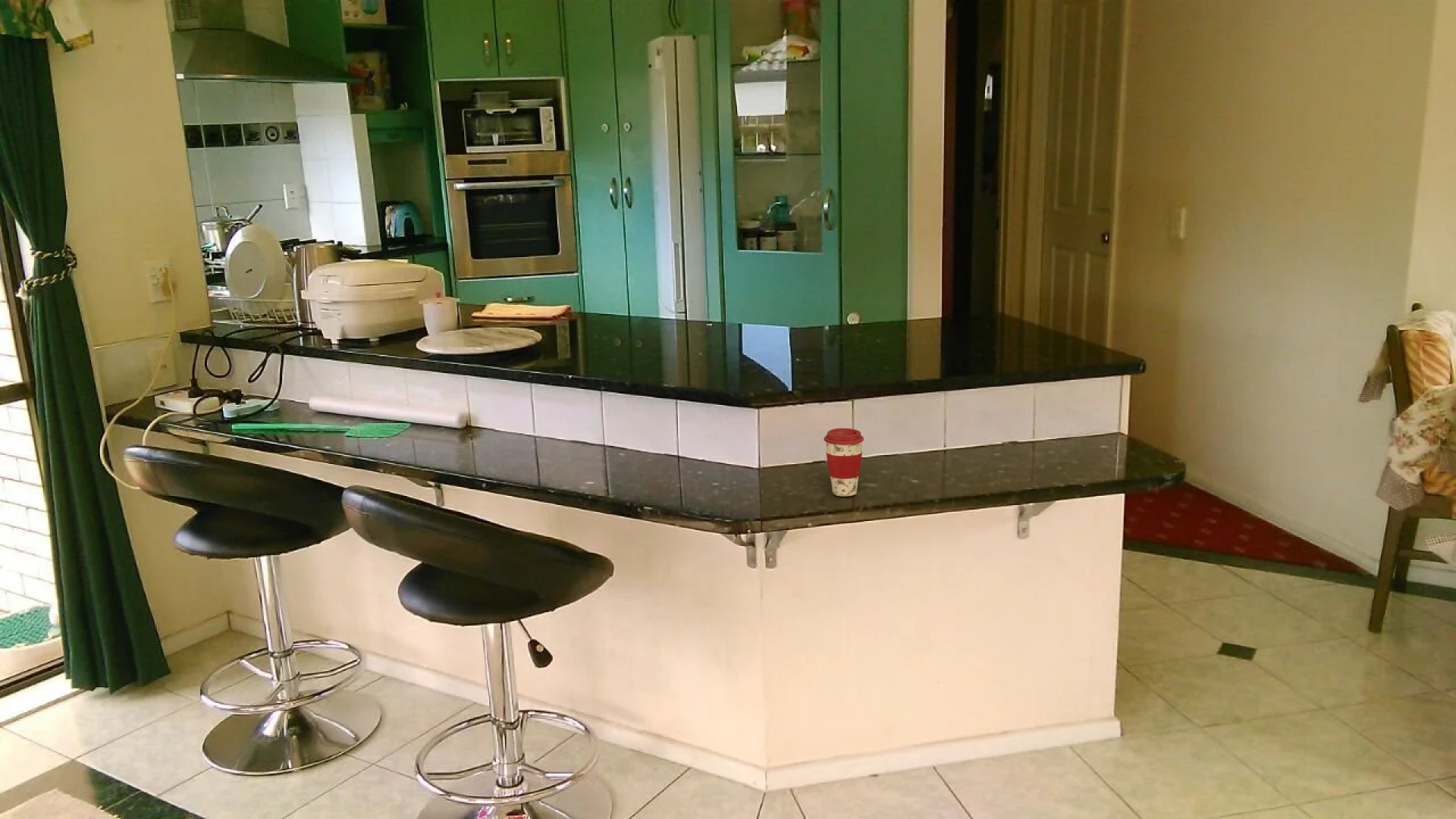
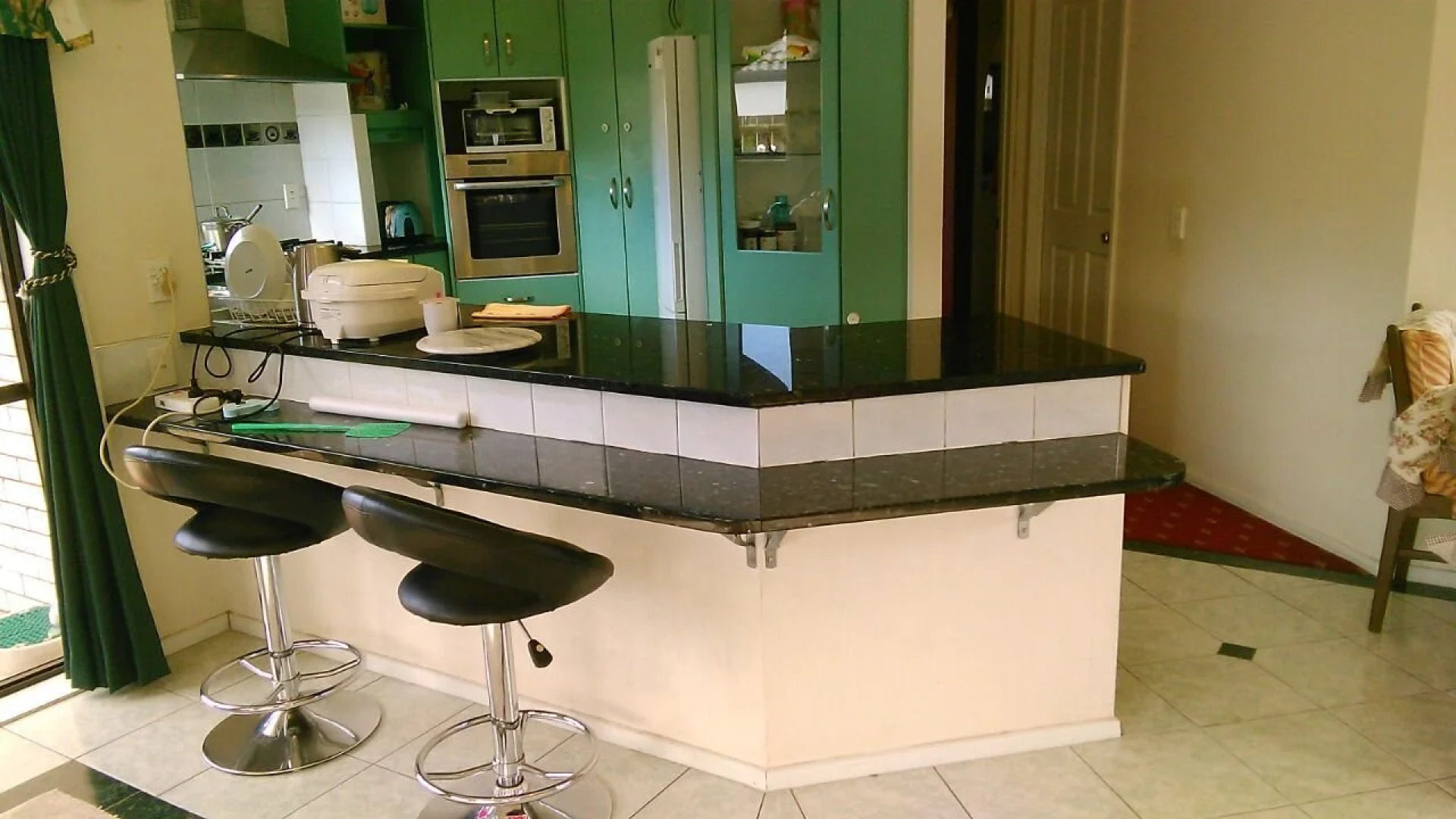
- coffee cup (844, 463)
